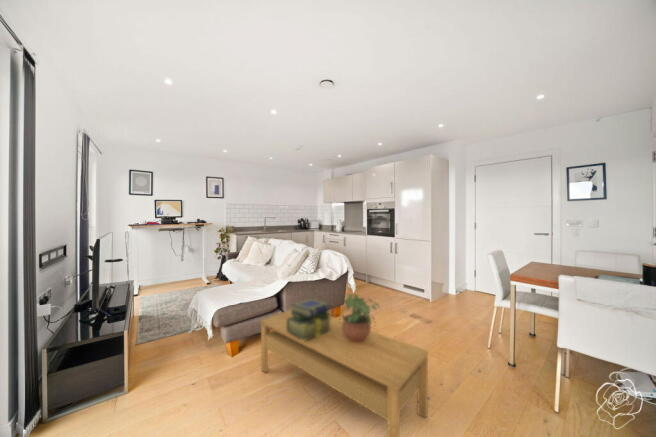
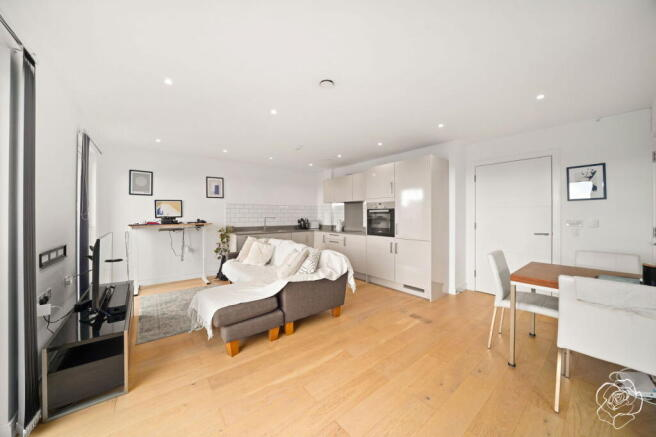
- potted plant (356, 315)
- stack of books (309, 316)
- coffee table (333, 361)
